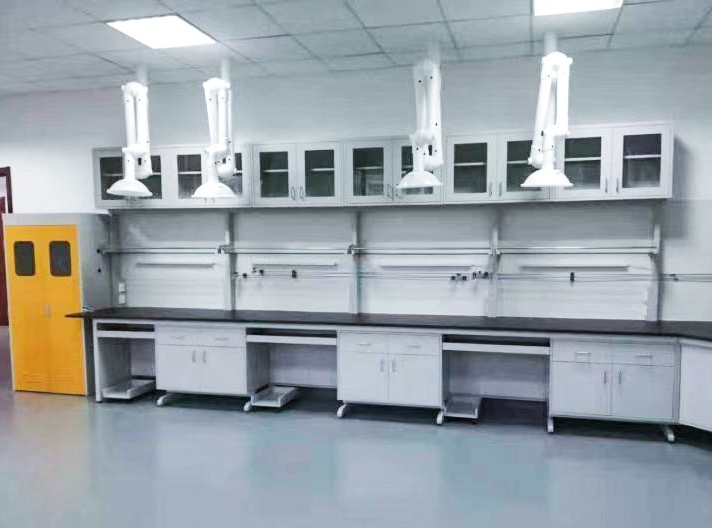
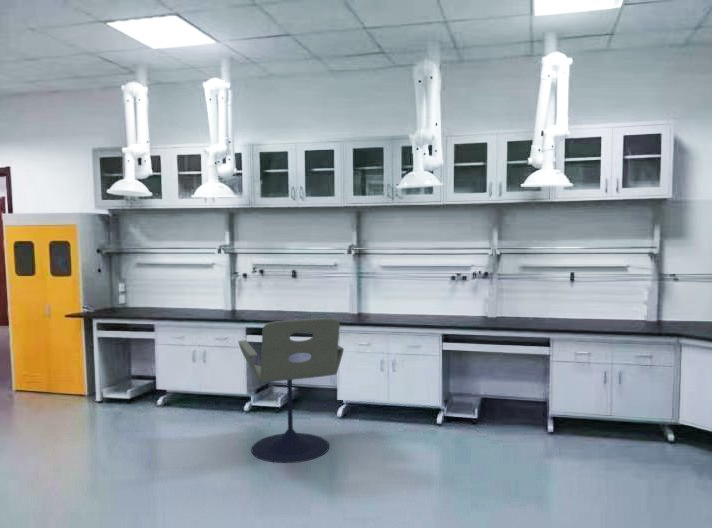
+ office chair (291, 382)
